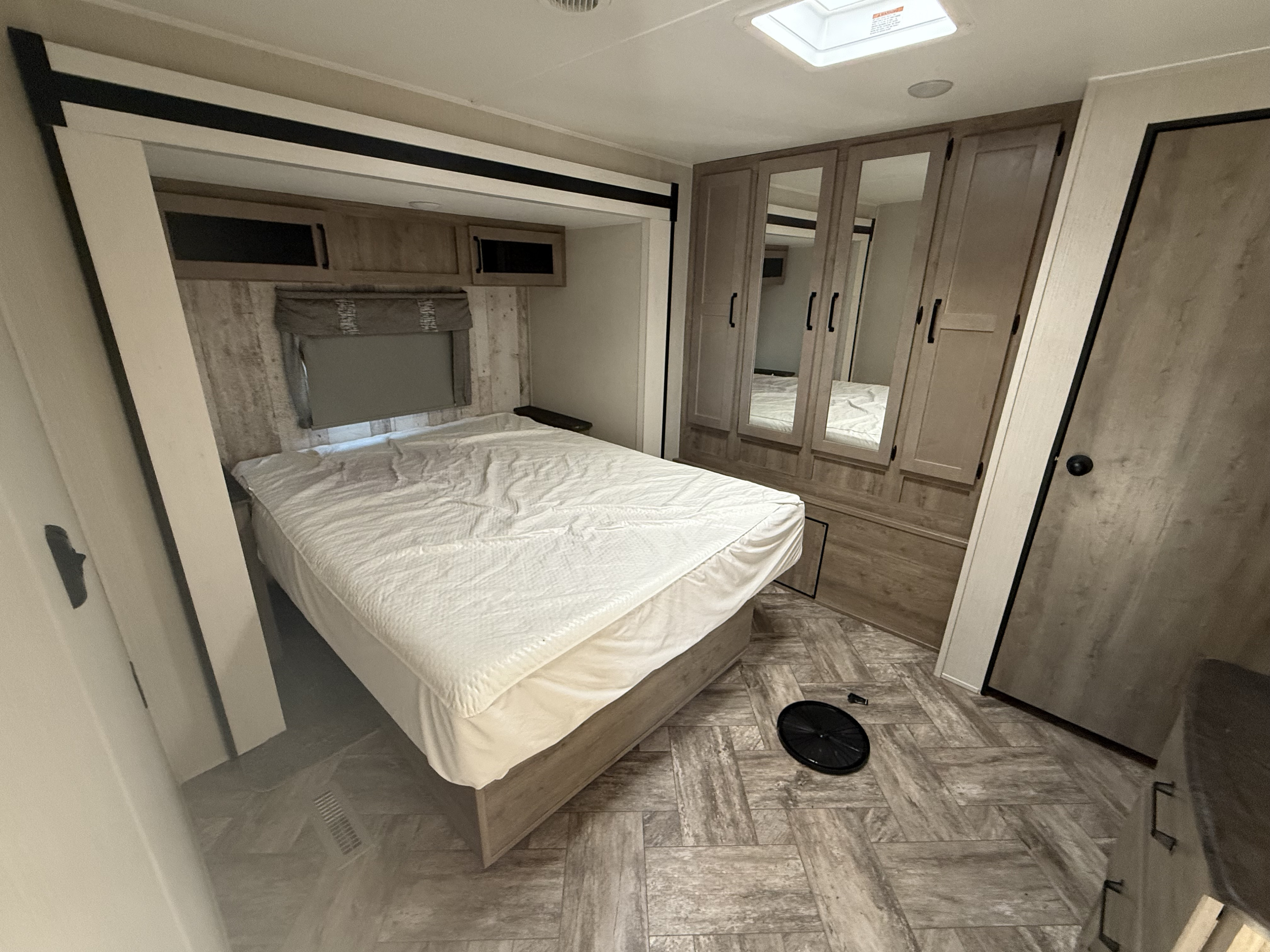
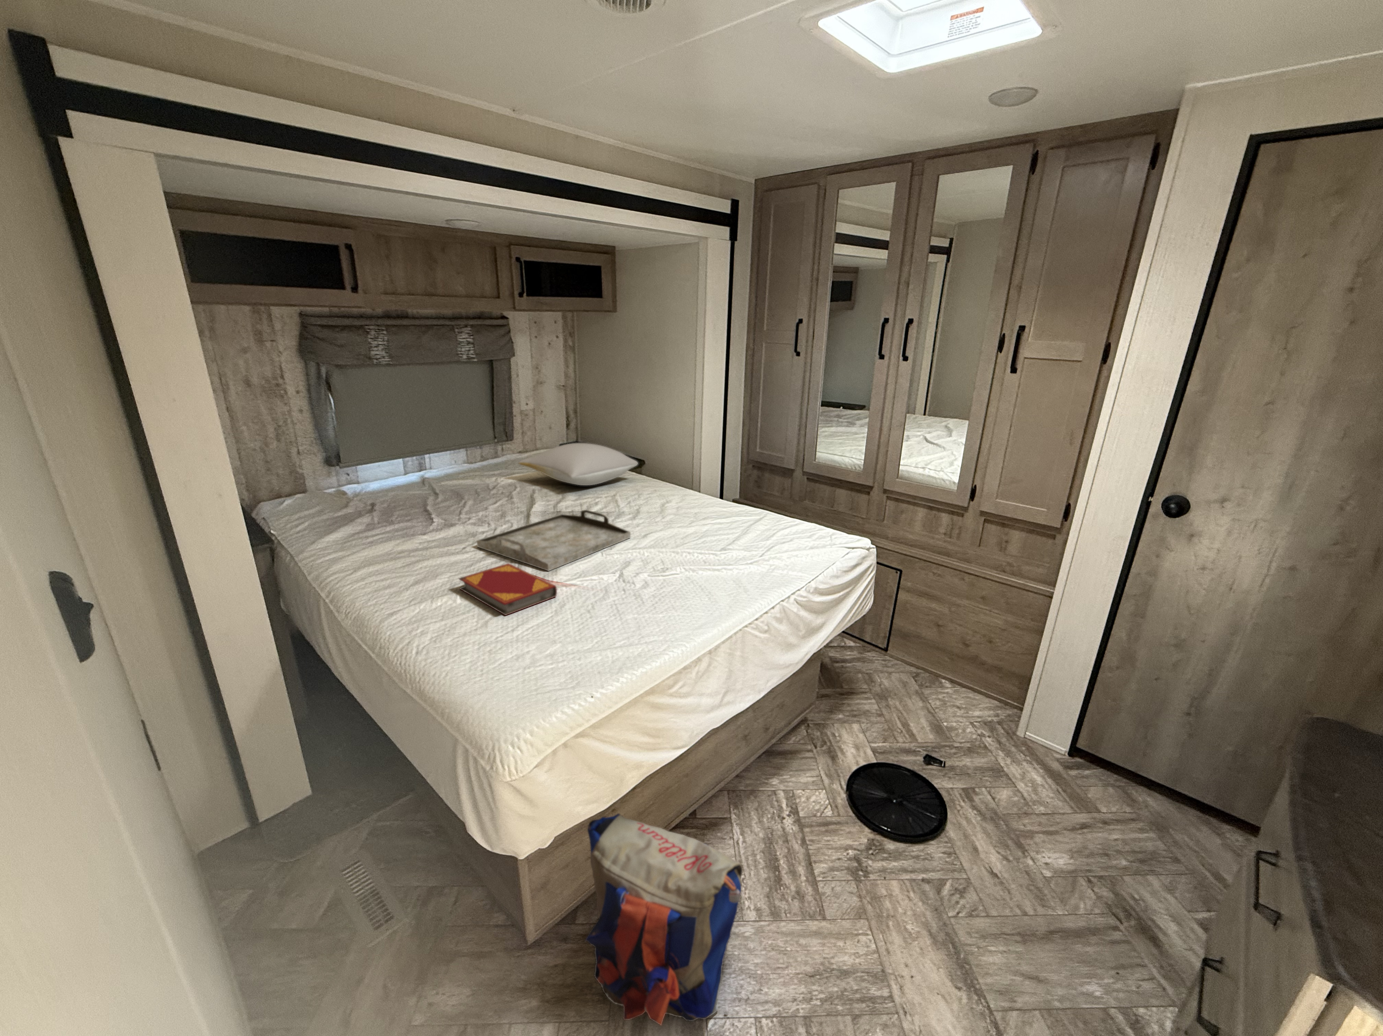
+ pillow (578, 462)
+ hardback book (507, 587)
+ backpack (666, 904)
+ serving tray (555, 533)
